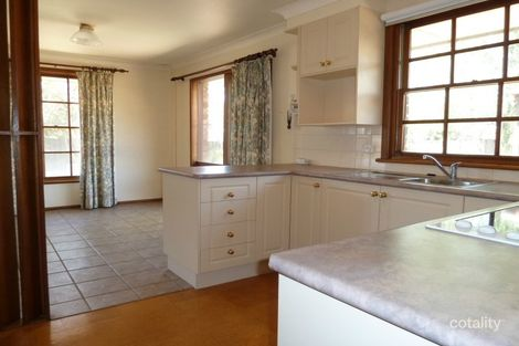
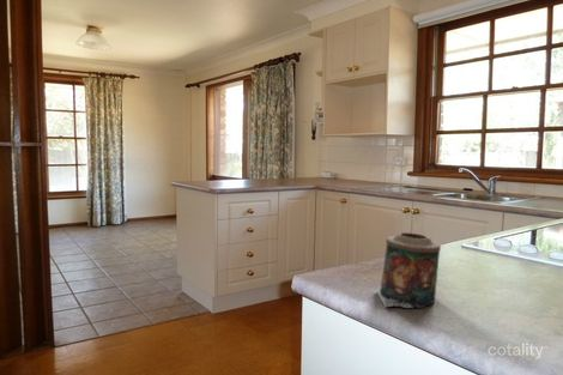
+ candle (404, 267)
